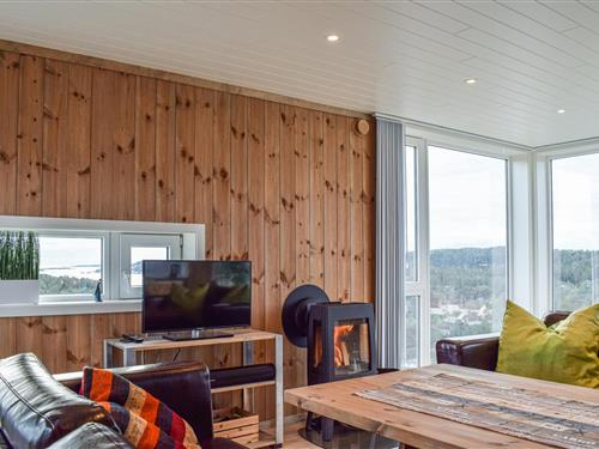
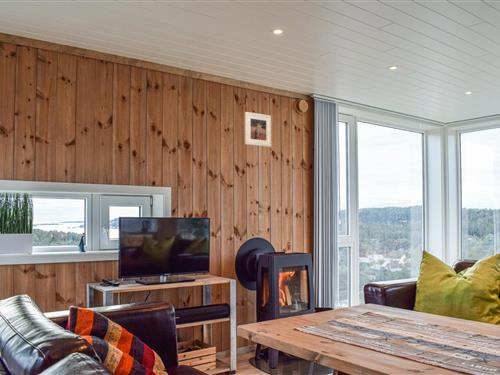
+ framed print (258, 129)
